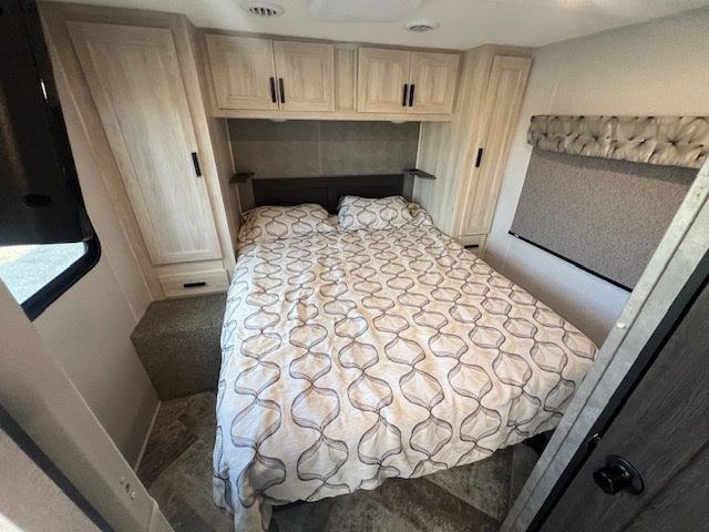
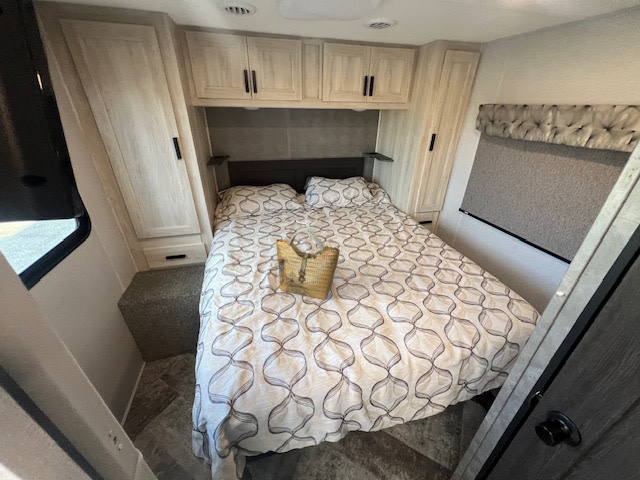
+ grocery bag (307, 259)
